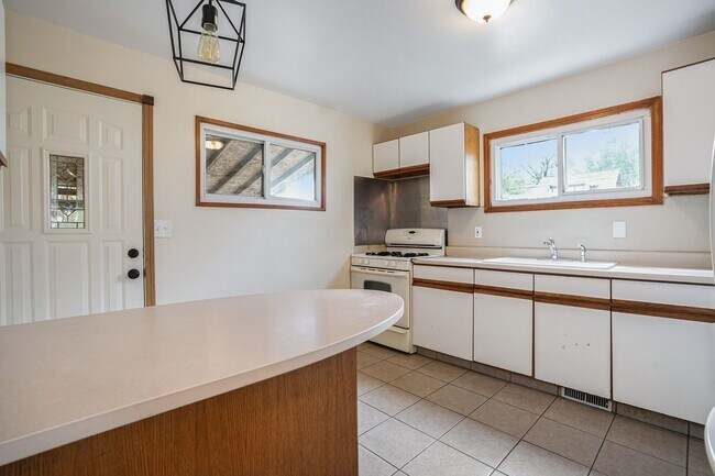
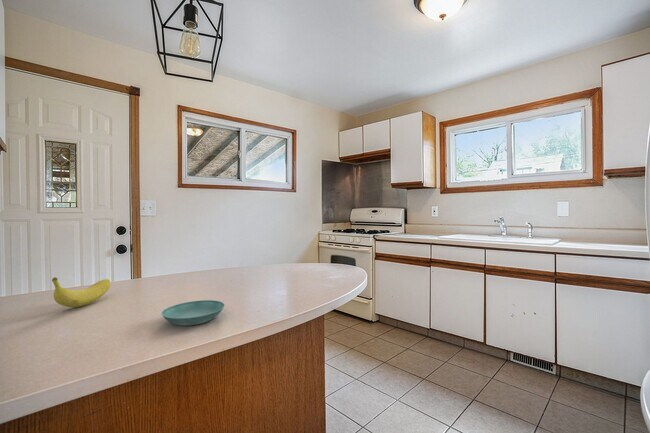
+ saucer (194, 313)
+ fruit (84, 289)
